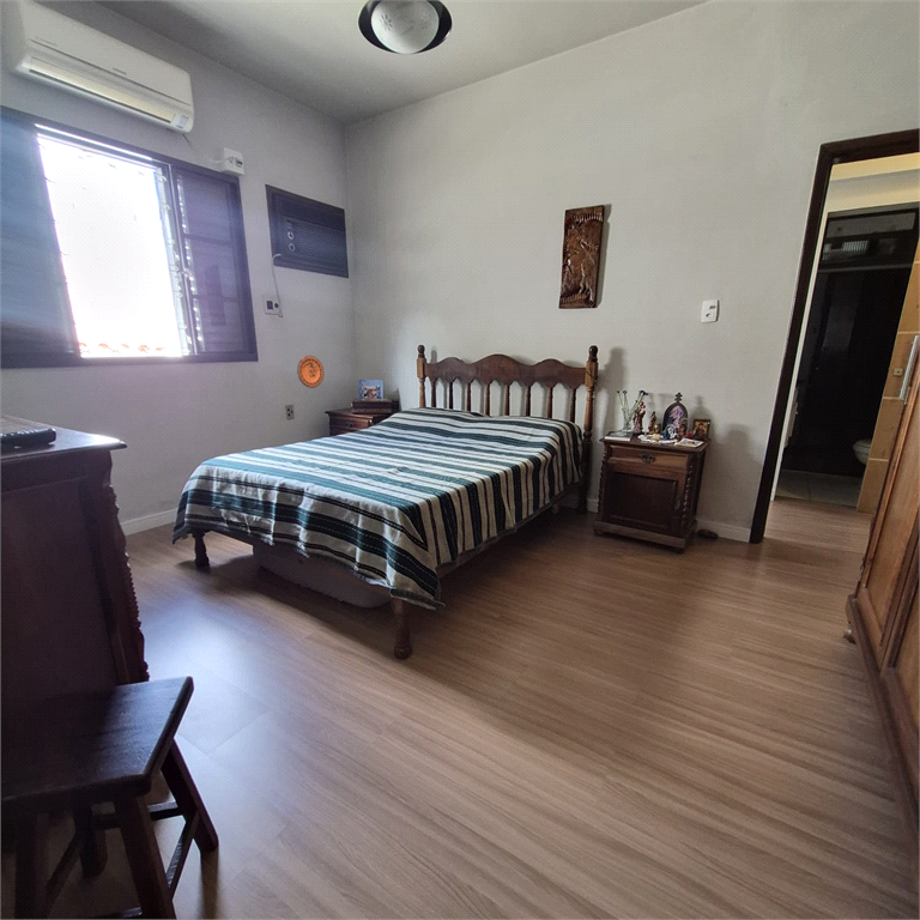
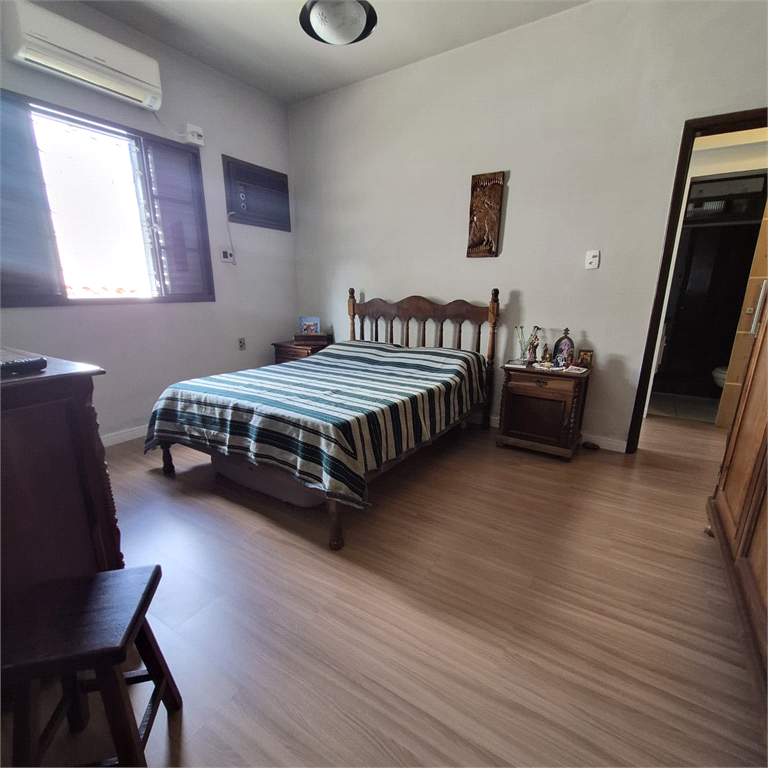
- decorative plate (310, 371)
